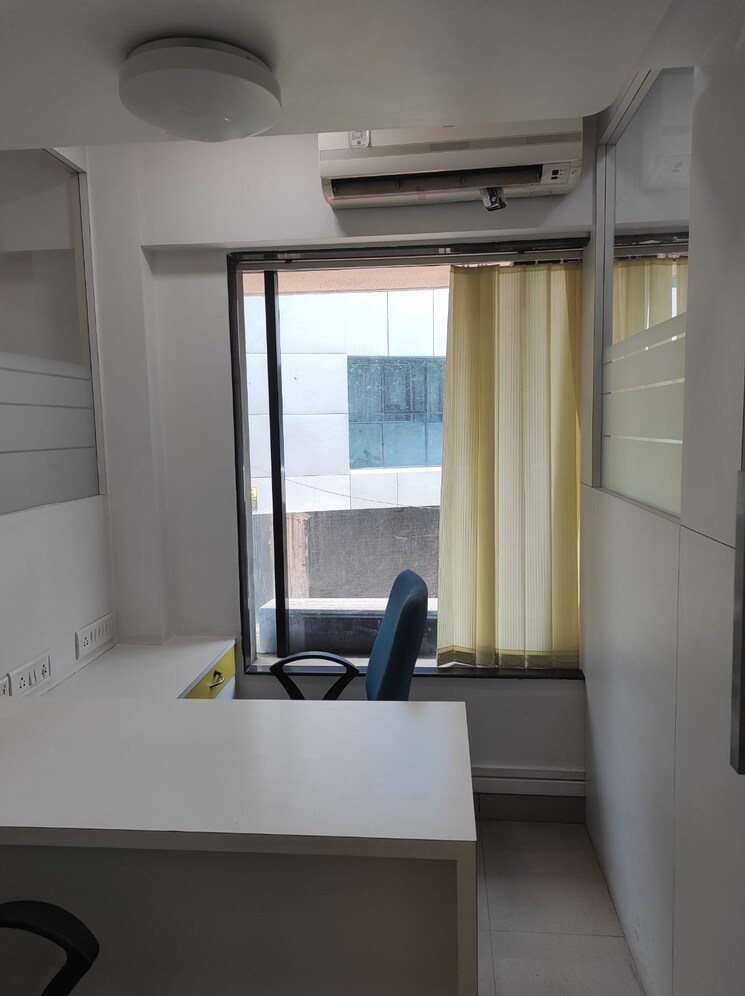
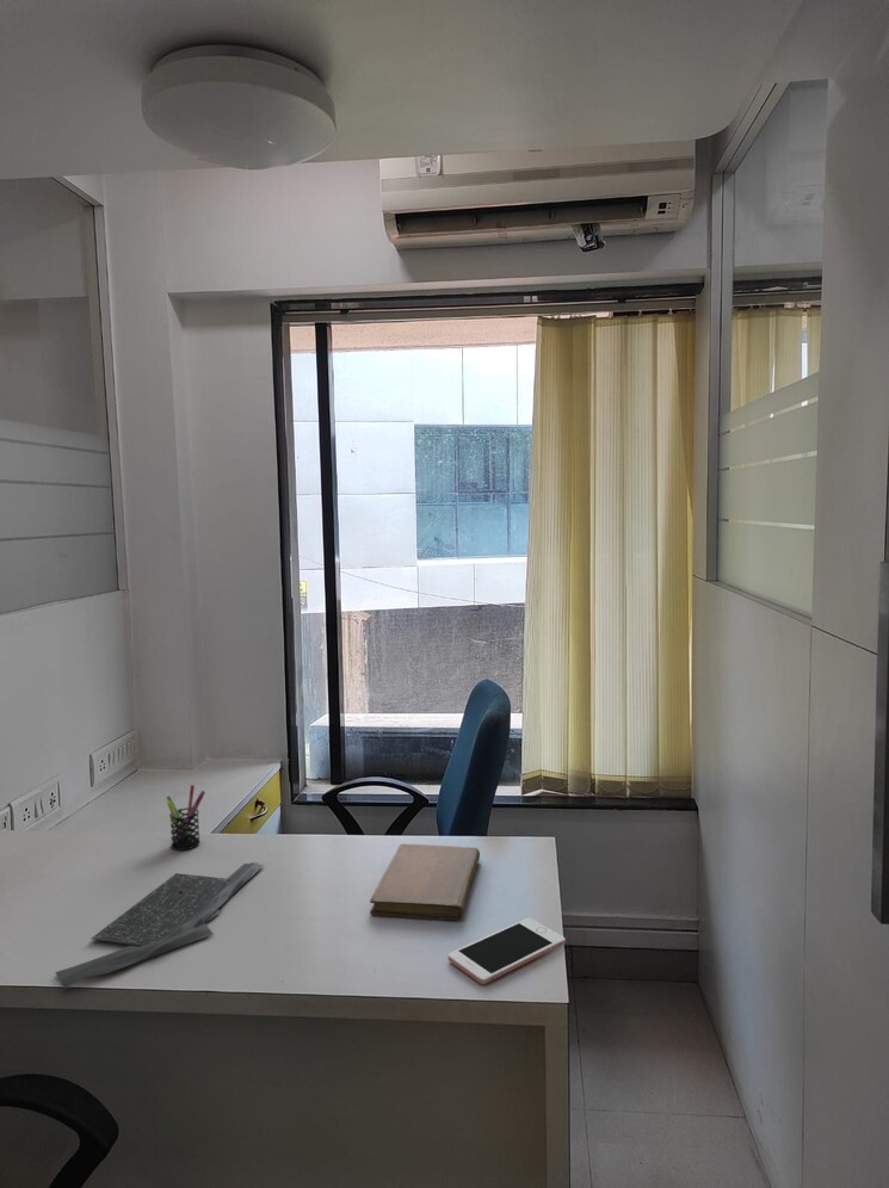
+ keyboard (175, 910)
+ pen holder (183, 816)
+ notebook (428, 878)
+ cell phone (507, 948)
